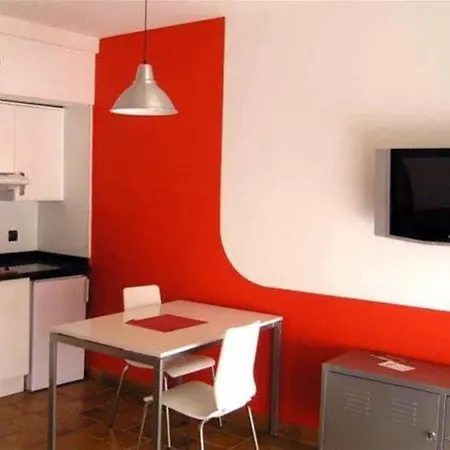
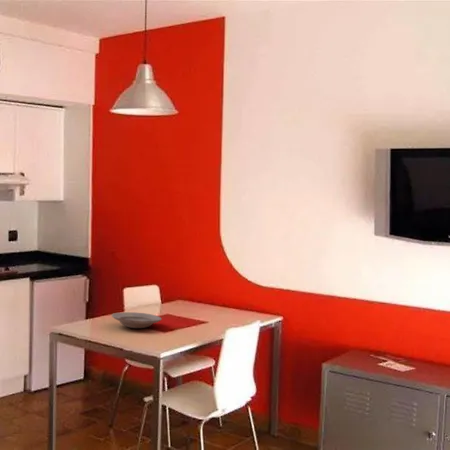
+ plate (136, 320)
